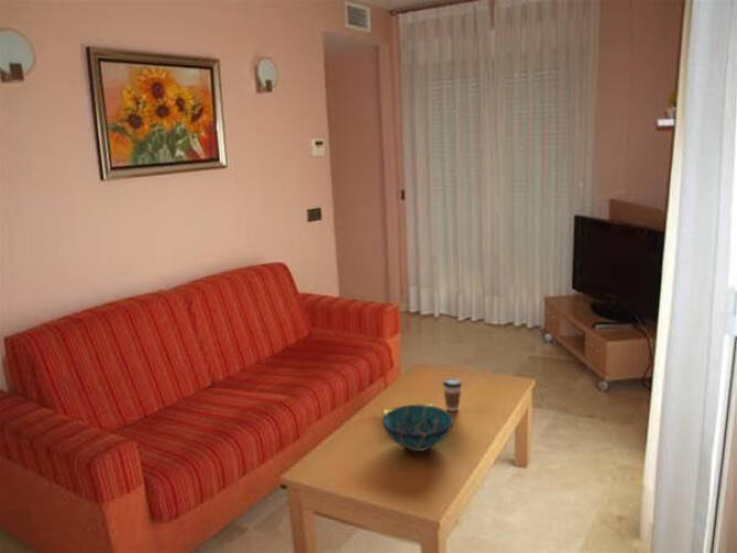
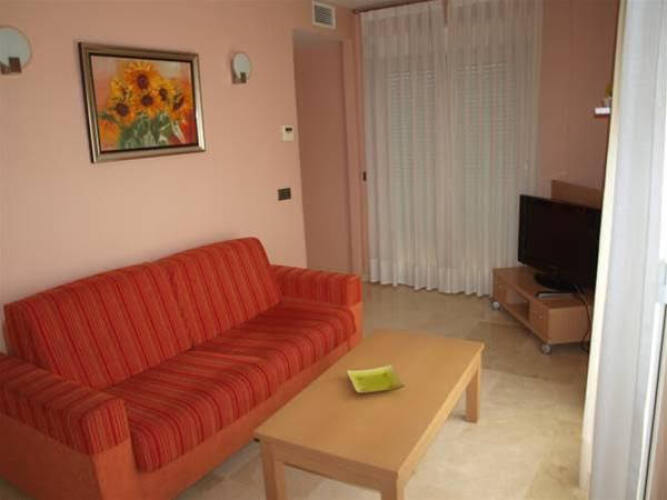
- coffee cup (452, 394)
- decorative bowl (418, 431)
